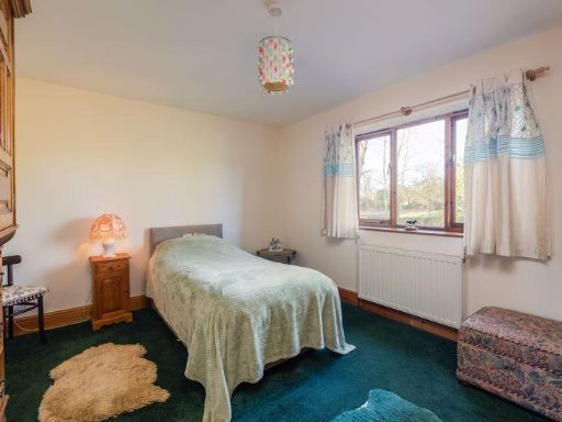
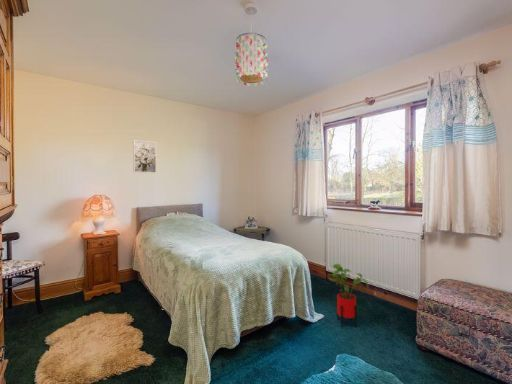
+ house plant (344, 293)
+ wall art (145, 157)
